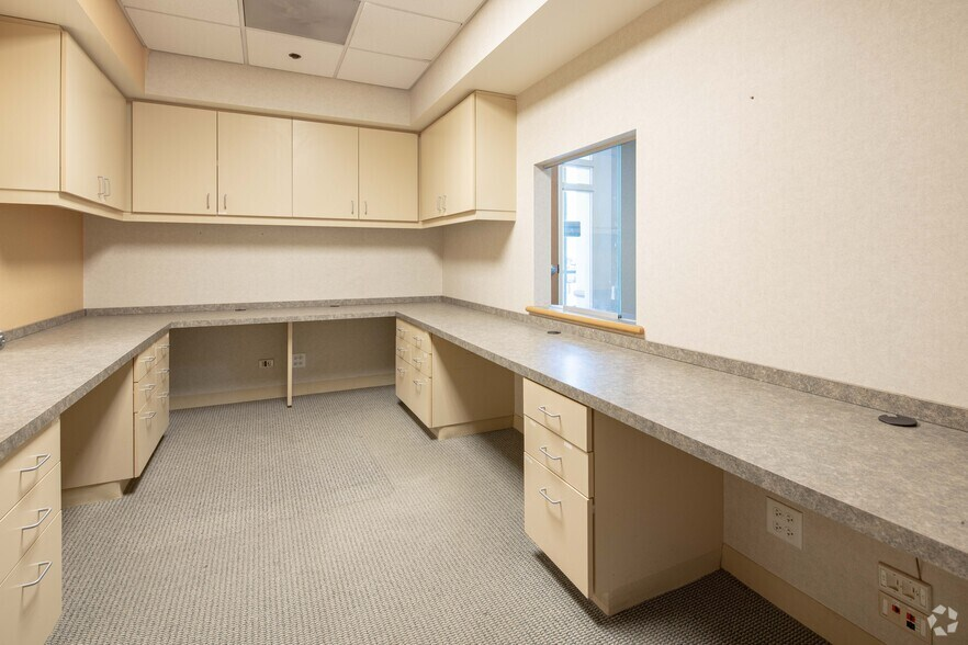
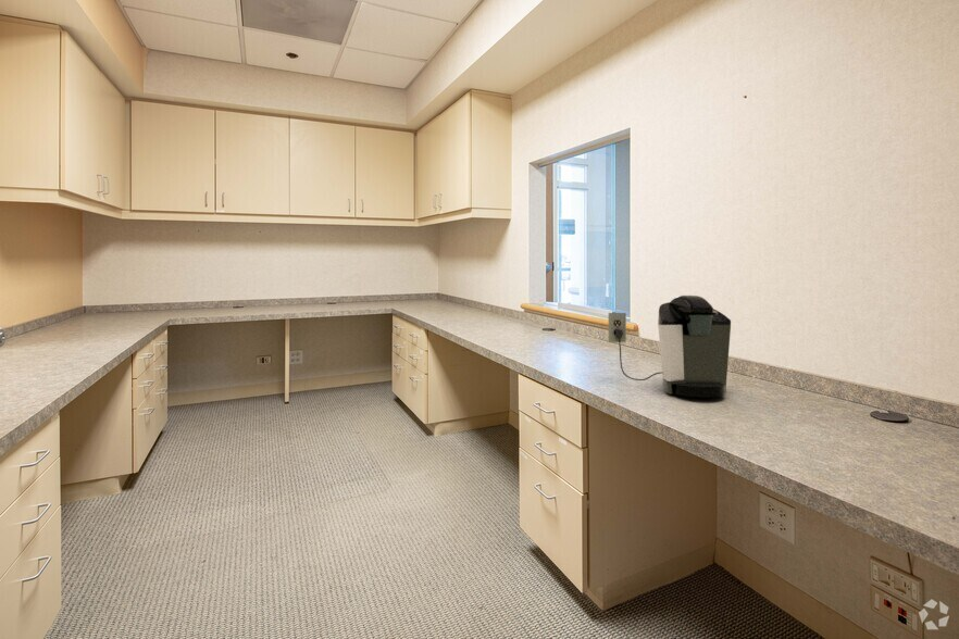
+ coffee maker (672, 343)
